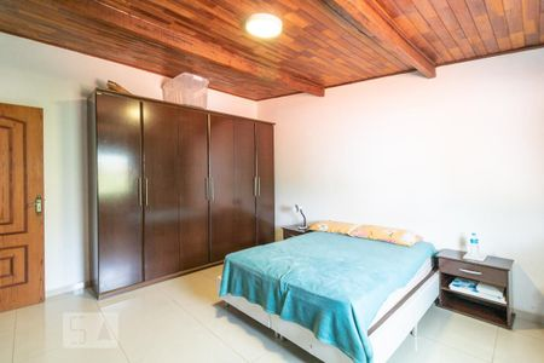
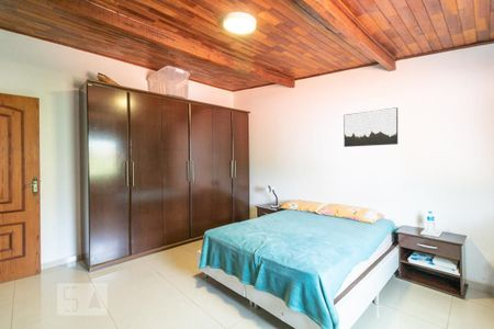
+ wall art (369, 128)
